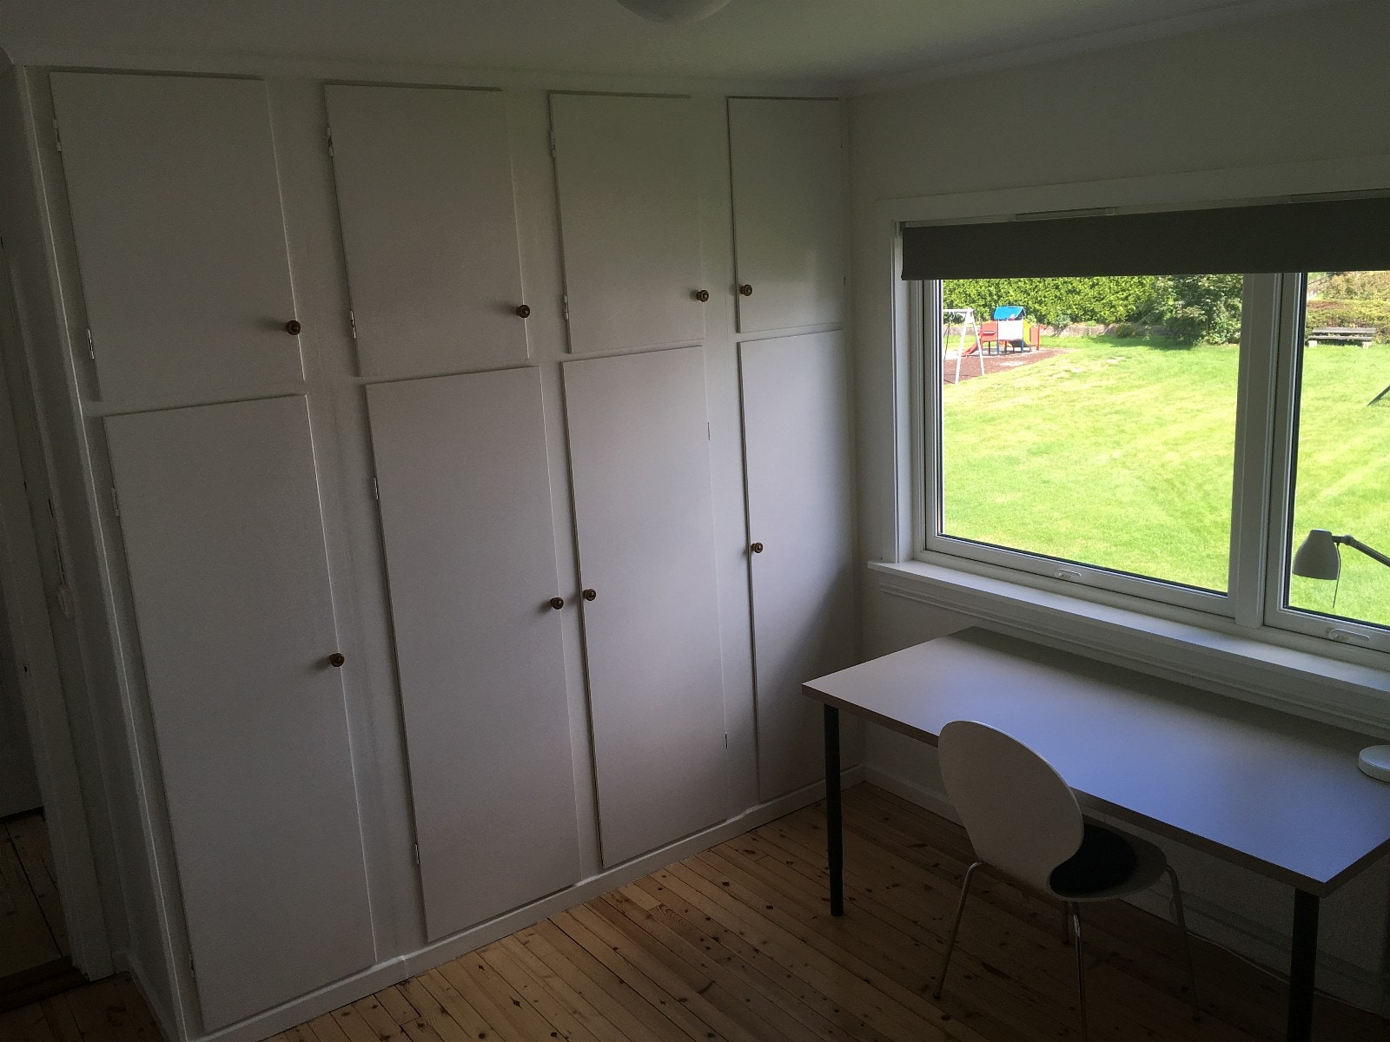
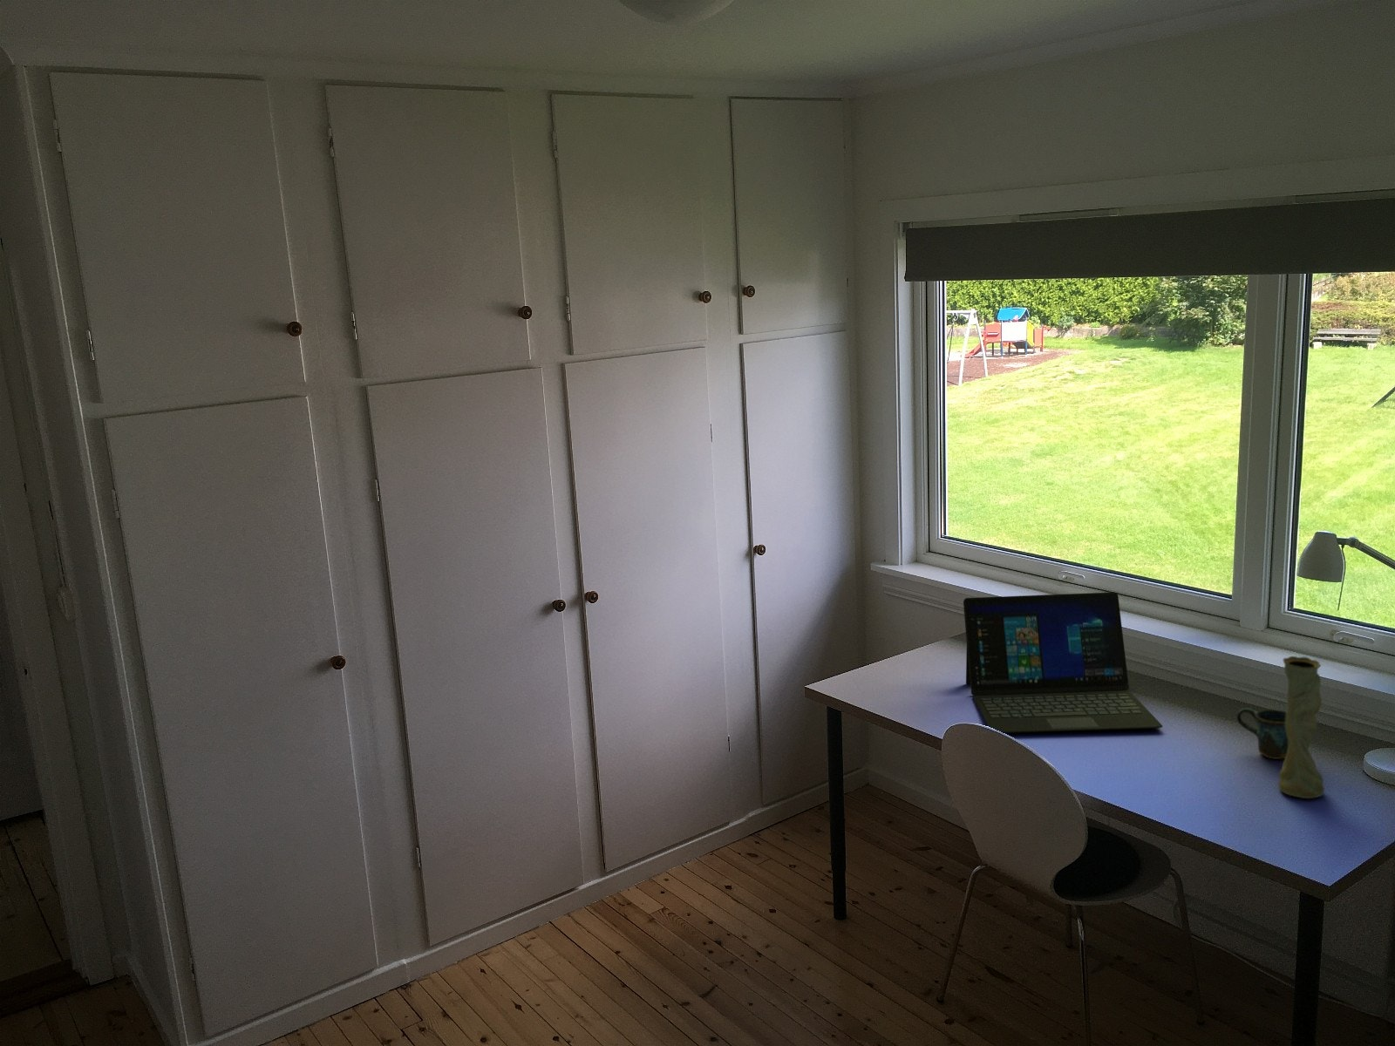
+ vase (1302, 726)
+ laptop (1057, 658)
+ mug (1268, 732)
